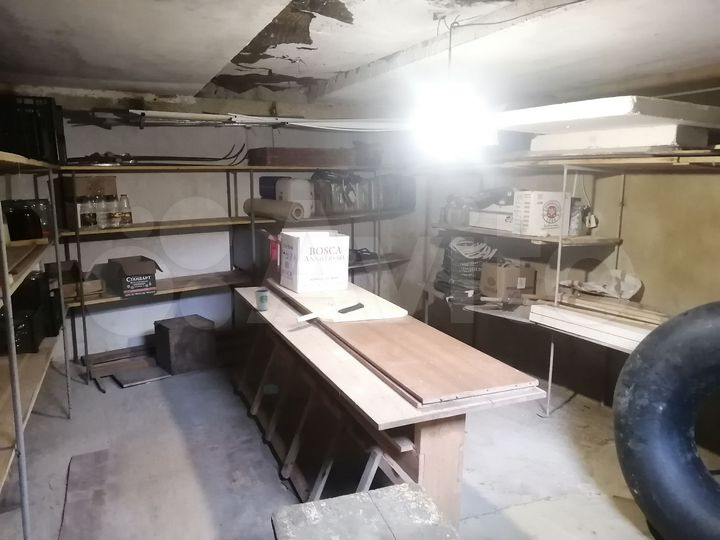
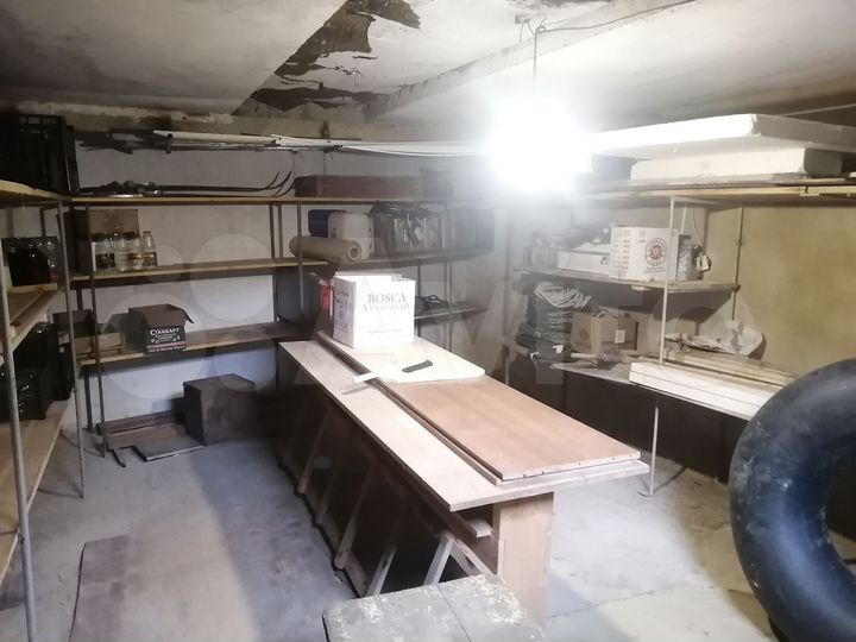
- dixie cup (262, 300)
